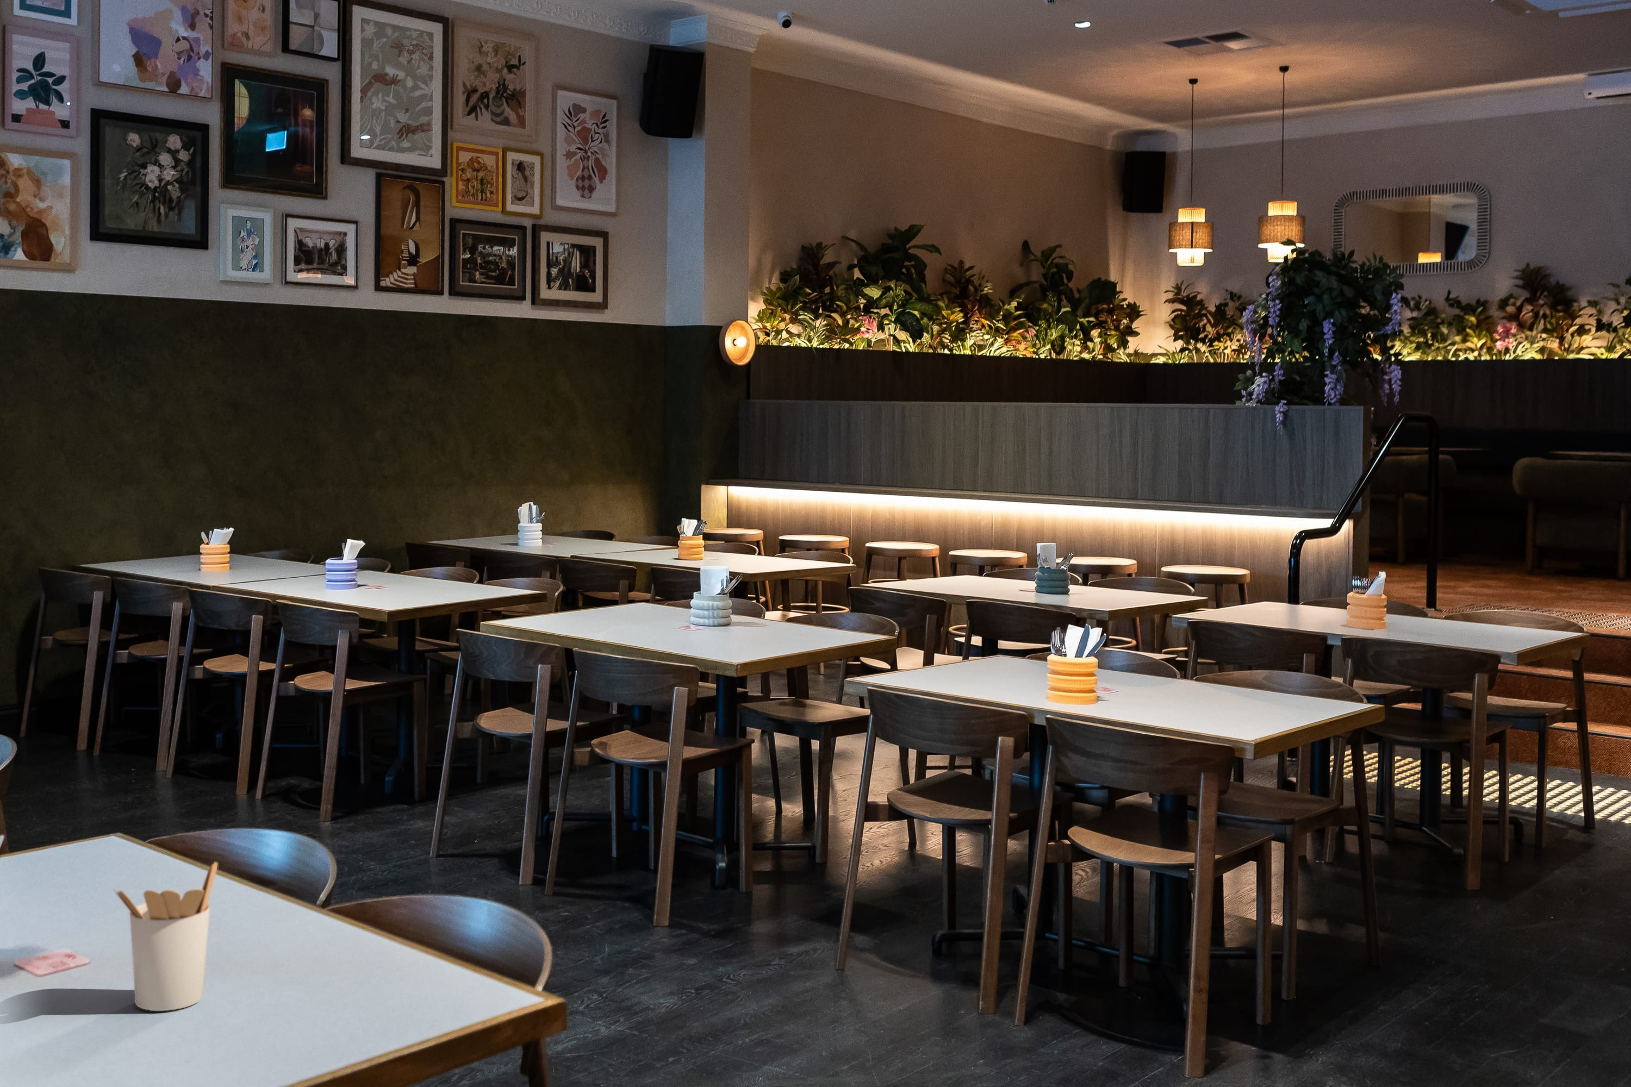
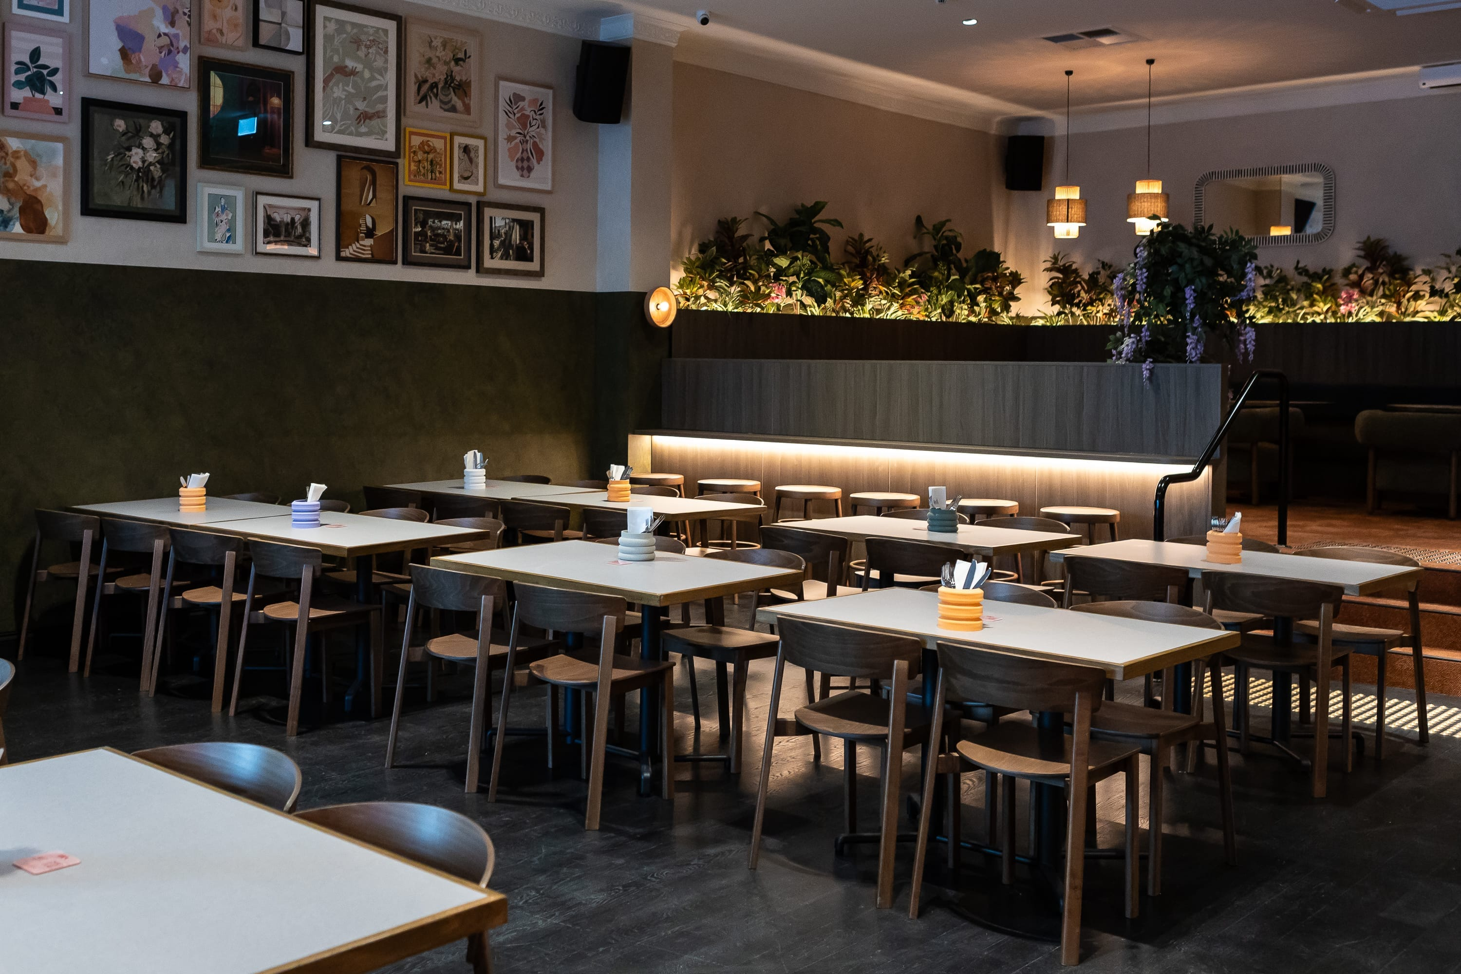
- utensil holder (171, 938)
